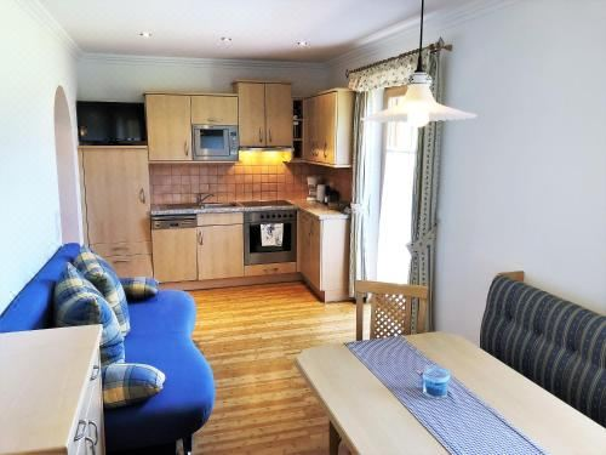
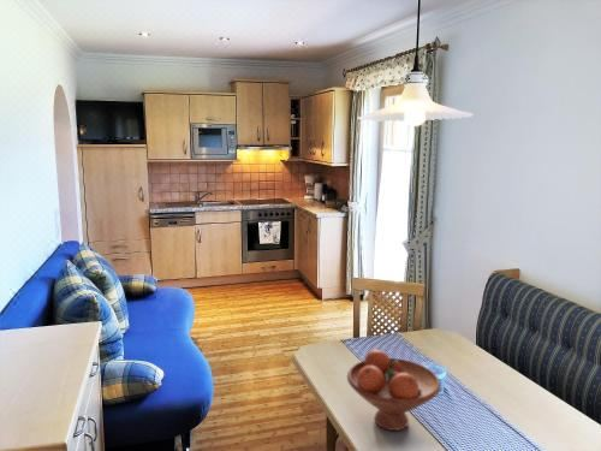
+ fruit bowl (392, 391)
